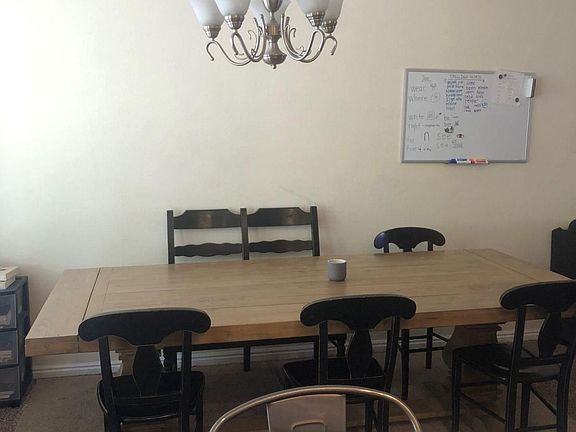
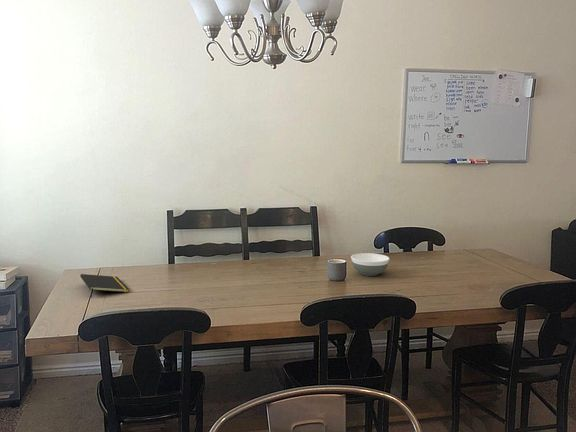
+ bowl (369, 265)
+ notepad (104, 282)
